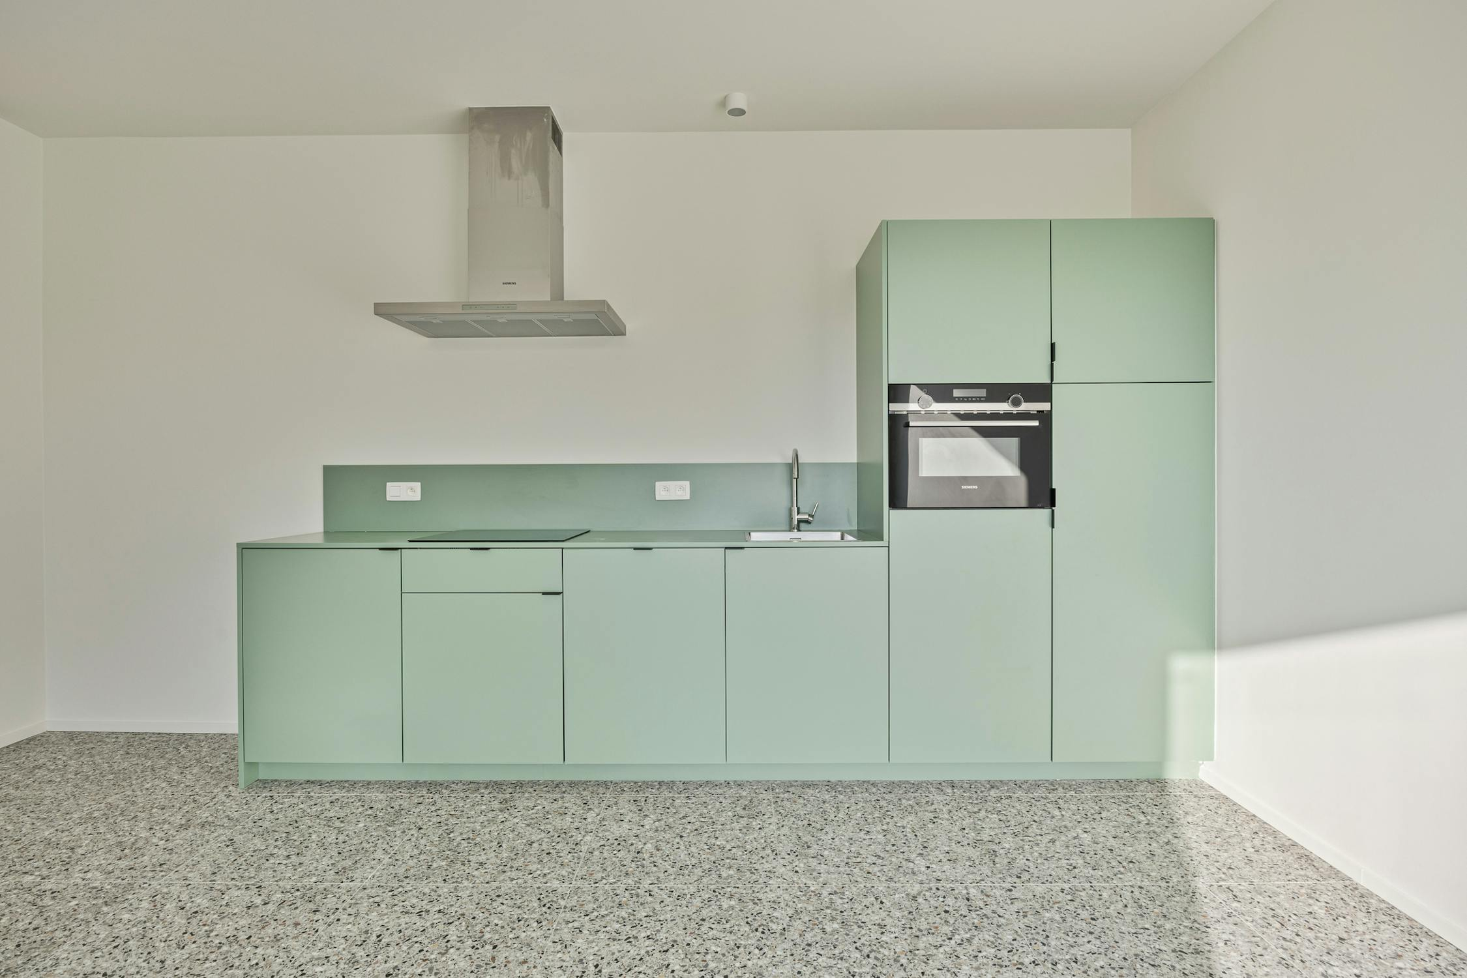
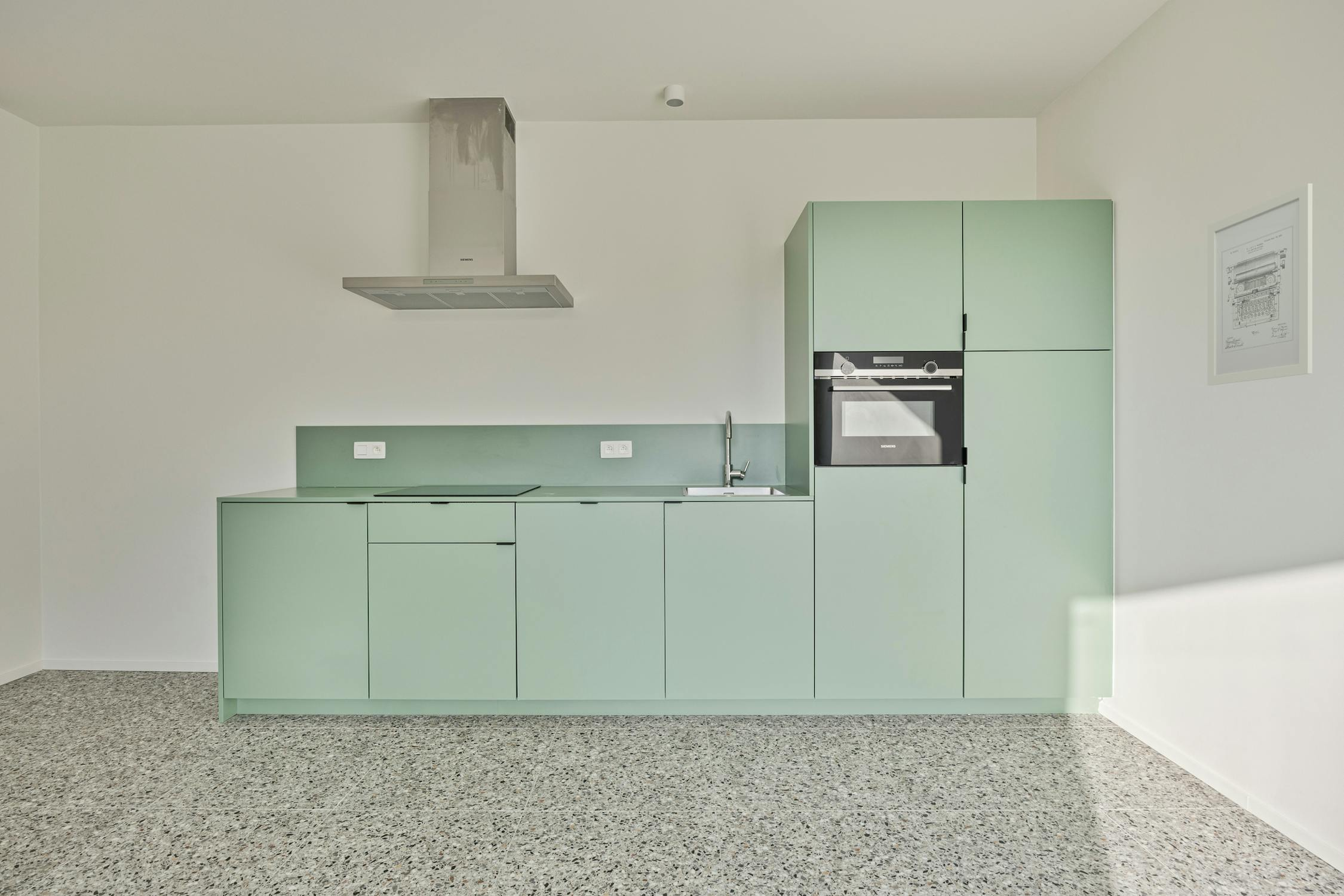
+ wall art (1255, 293)
